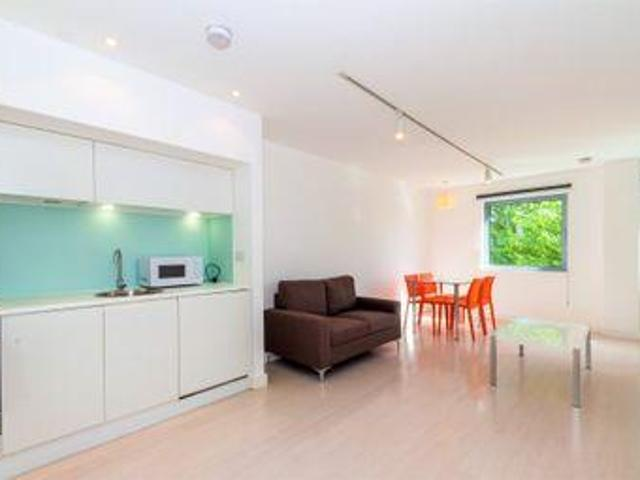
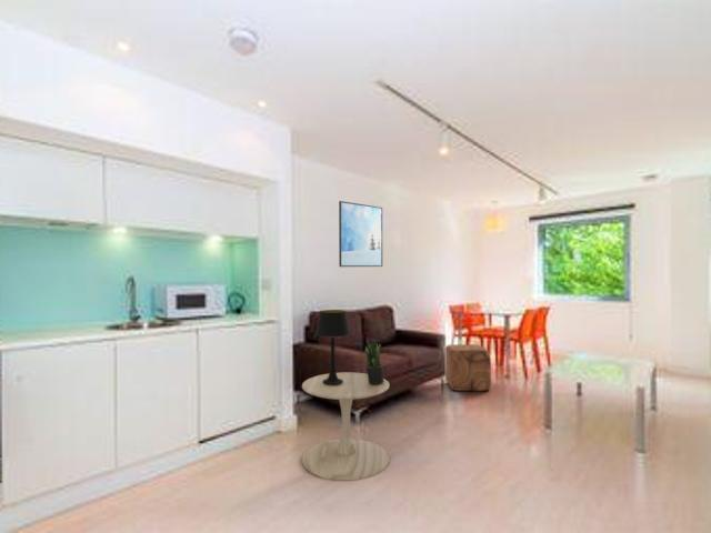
+ potted plant (374, 360)
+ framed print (361, 235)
+ table lamp (332, 345)
+ side table (346, 421)
+ ottoman (467, 366)
